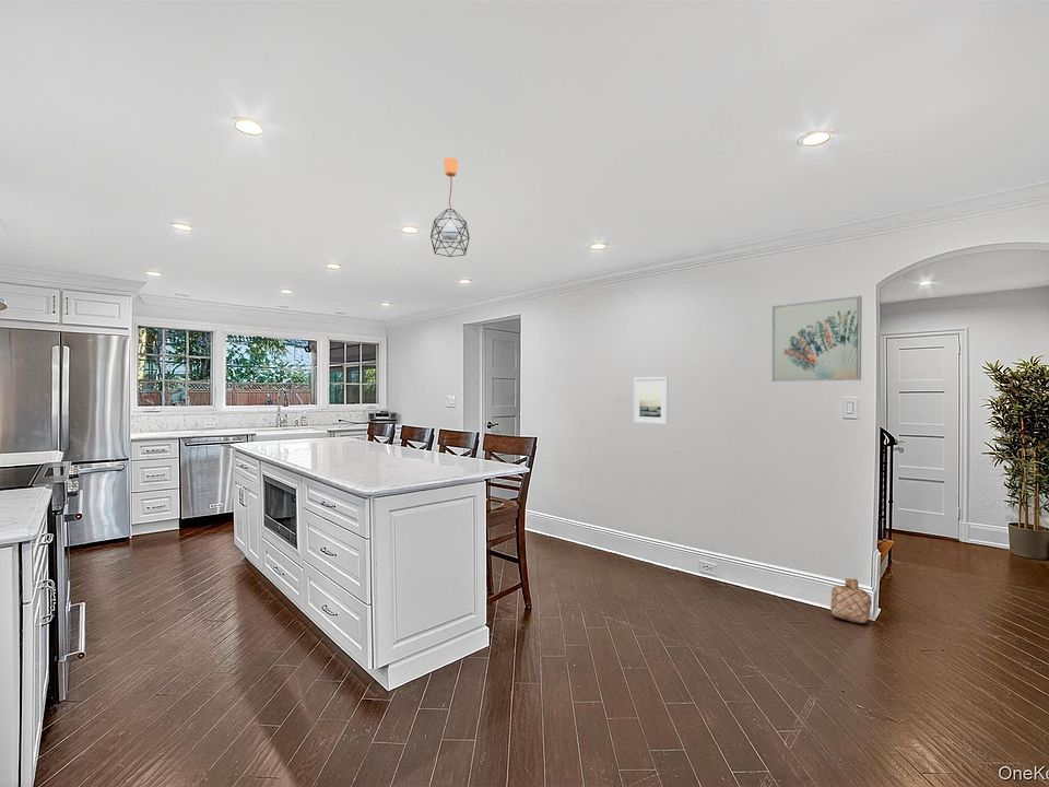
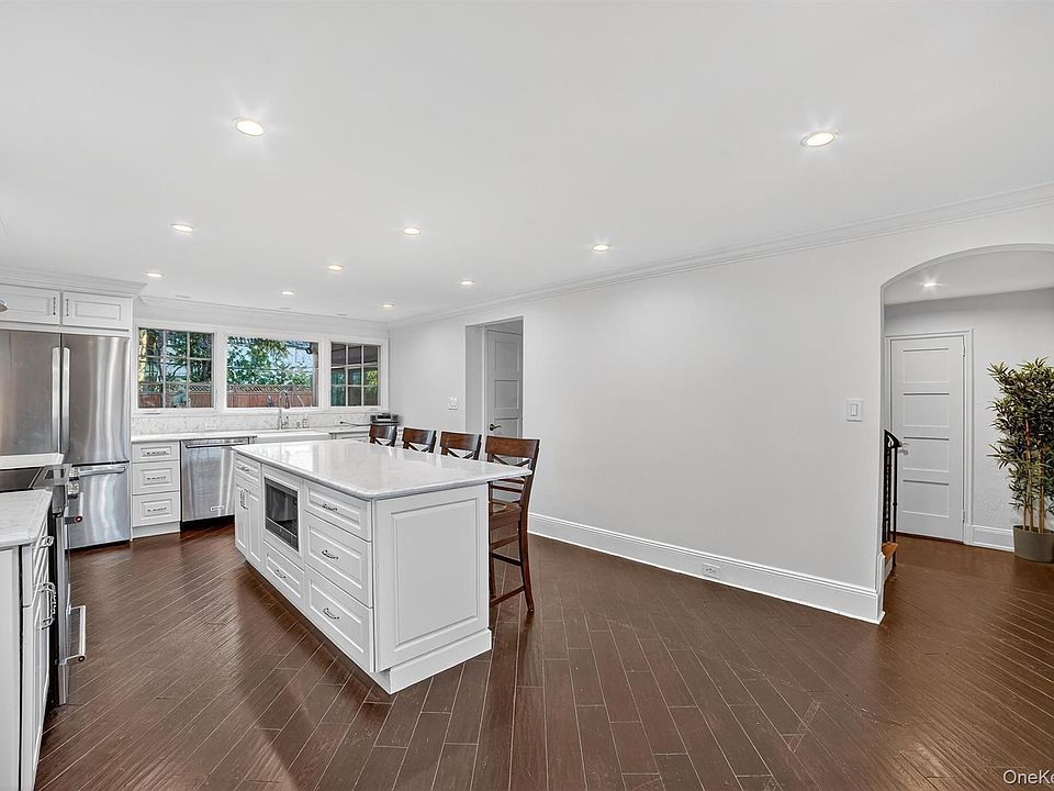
- pendant light (450, 205)
- wall art (814, 341)
- basket (850, 599)
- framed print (650, 400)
